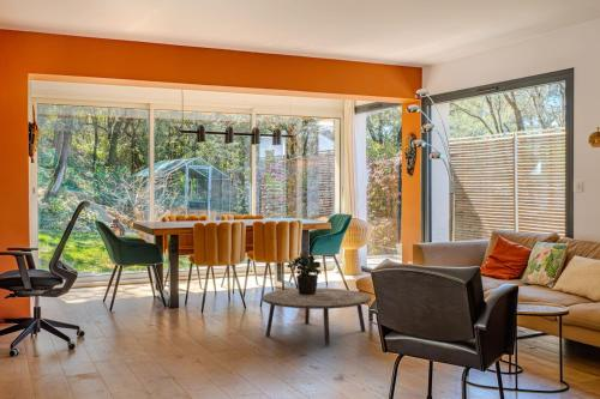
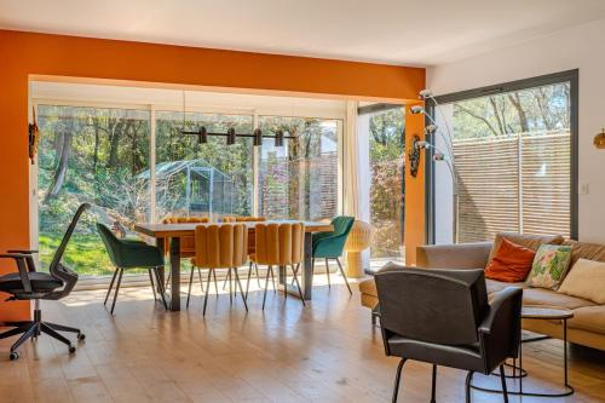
- coffee table (316, 308)
- potted plant (305, 272)
